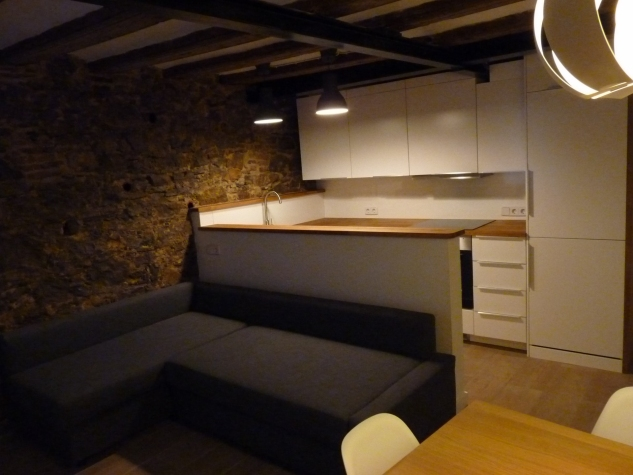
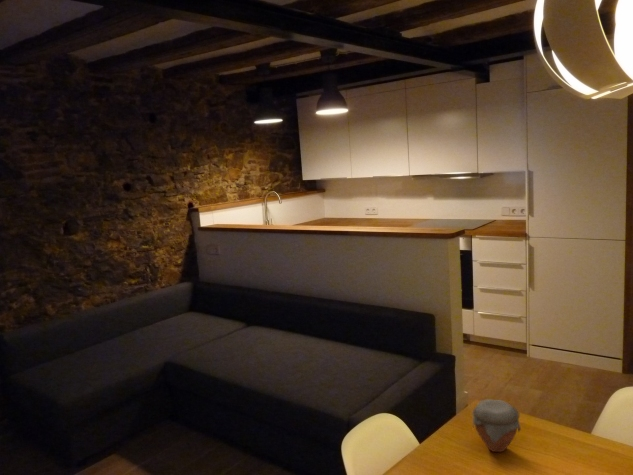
+ jar (495, 426)
